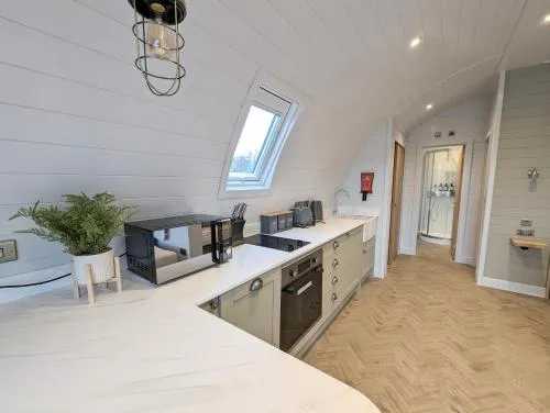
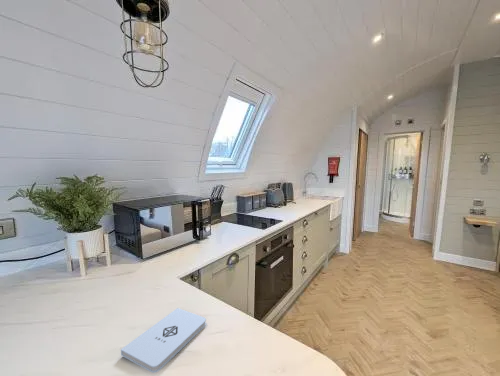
+ notepad (168, 335)
